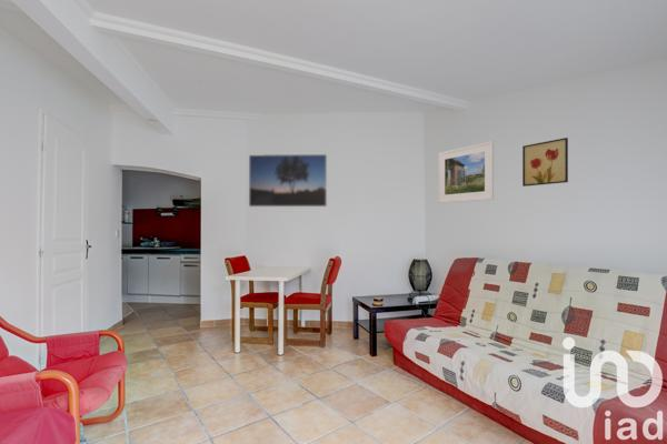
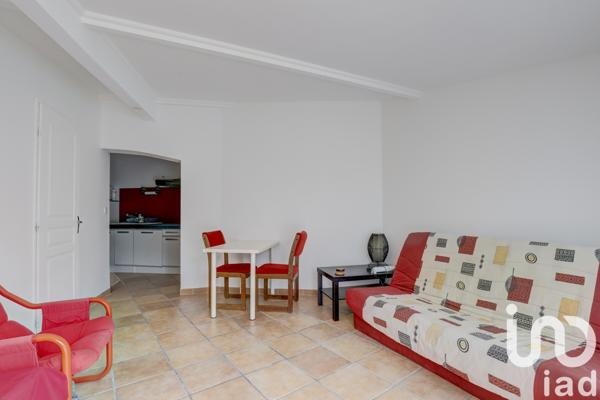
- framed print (464, 174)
- wall art (544, 163)
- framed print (287, 180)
